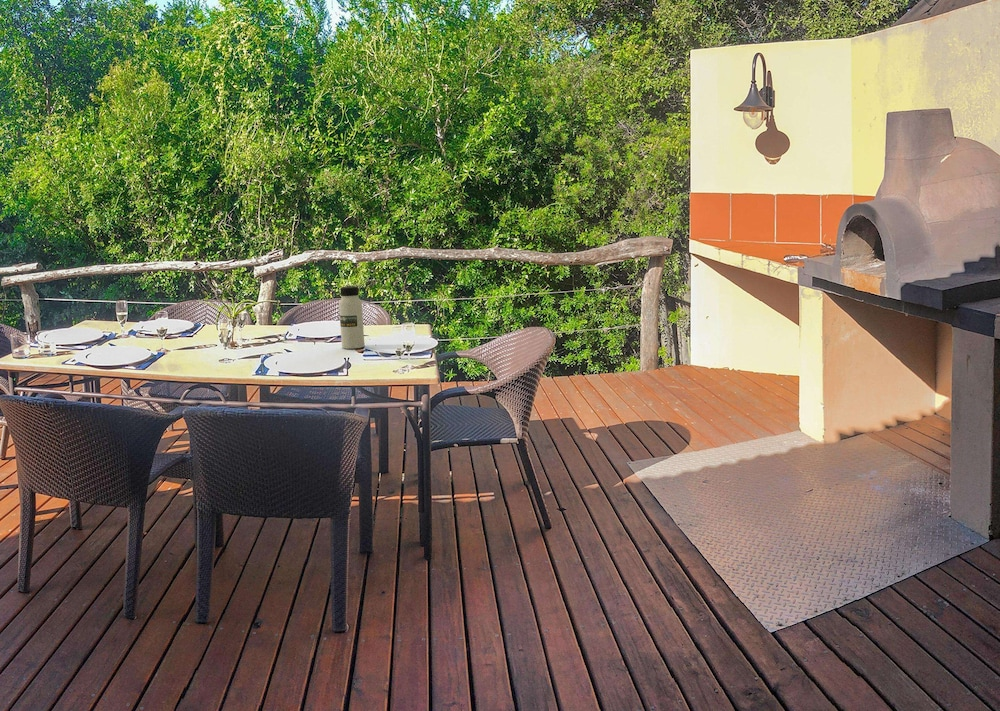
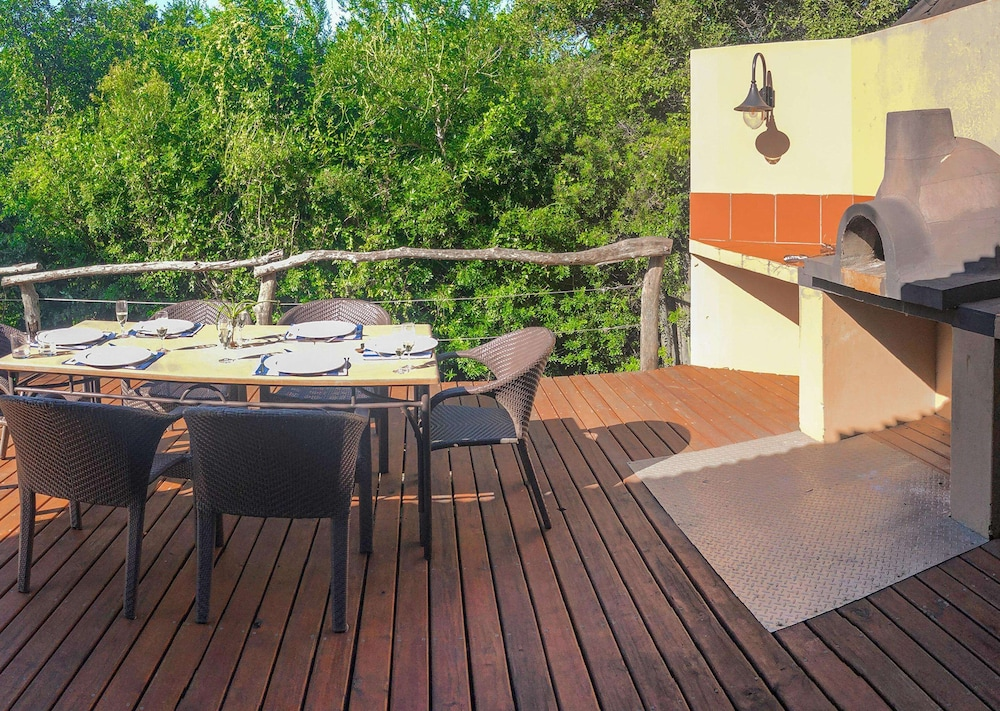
- water bottle (351, 317)
